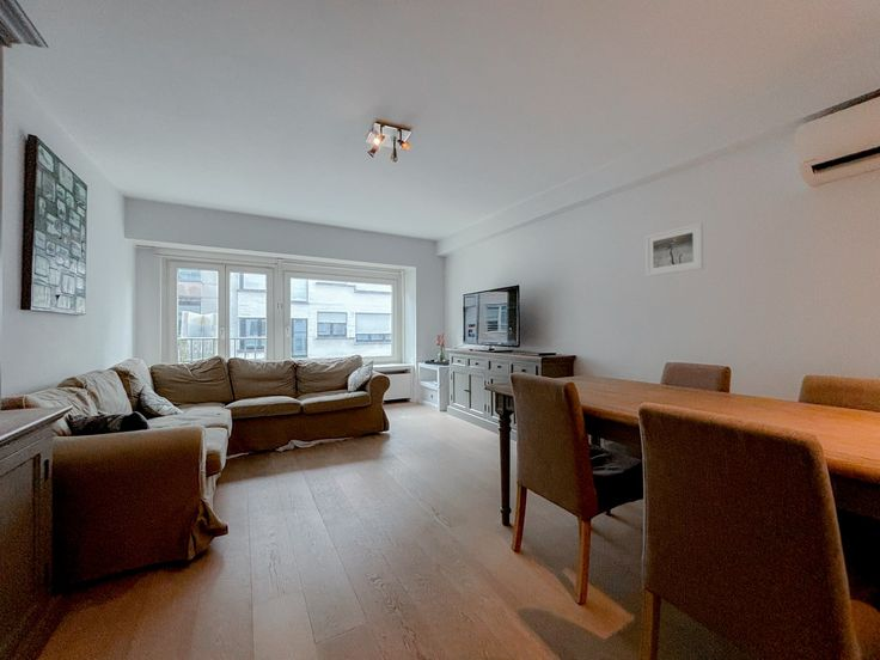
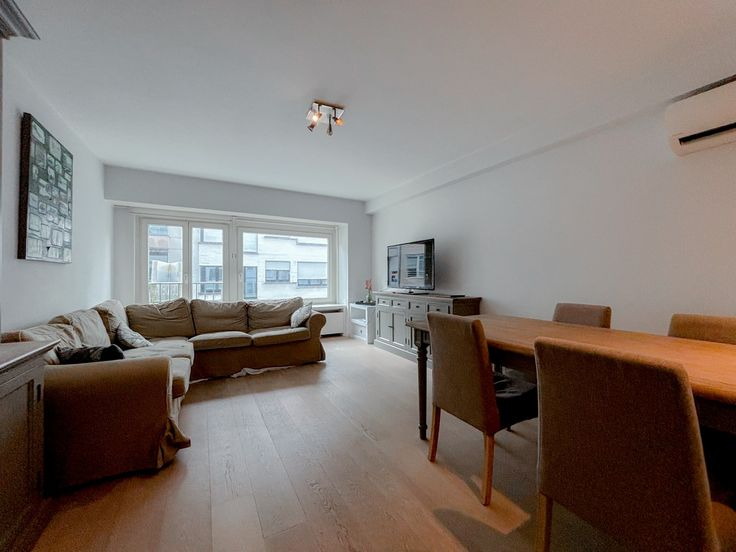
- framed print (672, 251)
